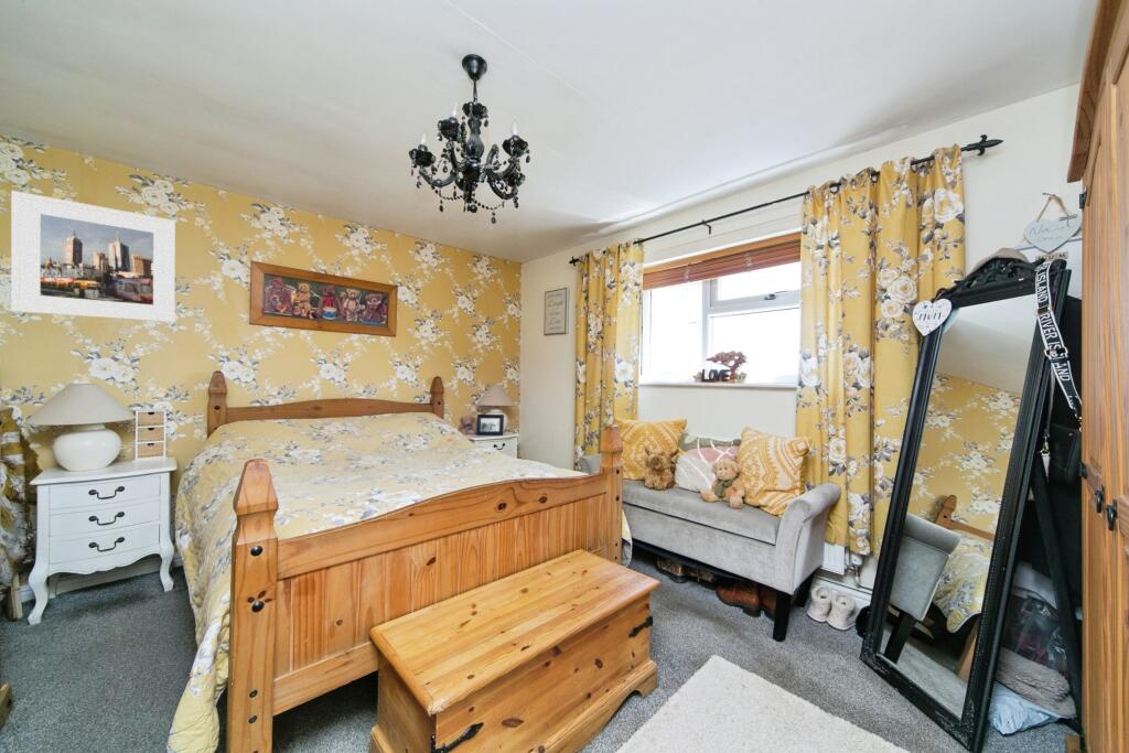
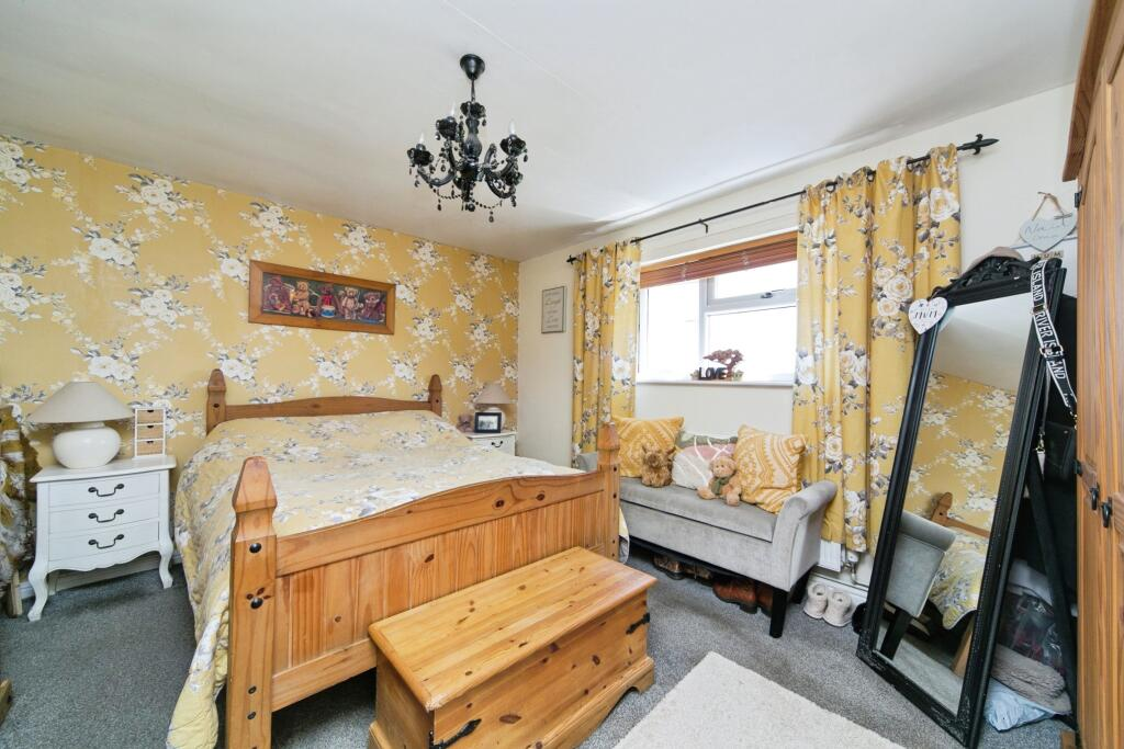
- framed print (100, 261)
